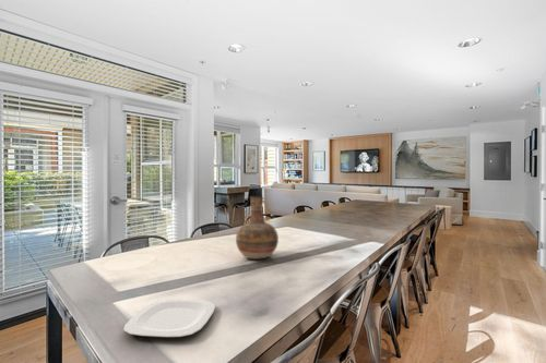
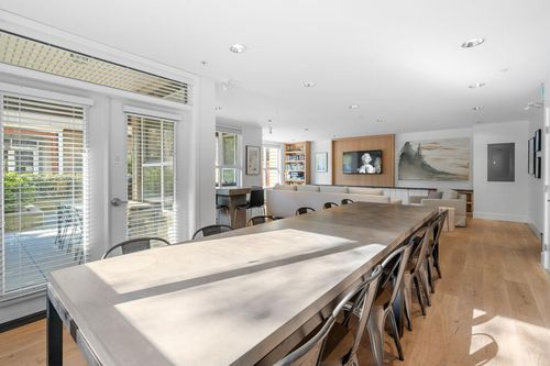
- plate (173, 317)
- vase (257, 226)
